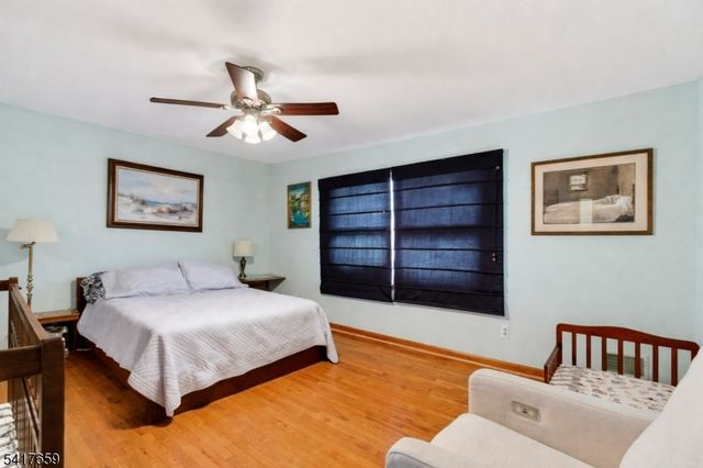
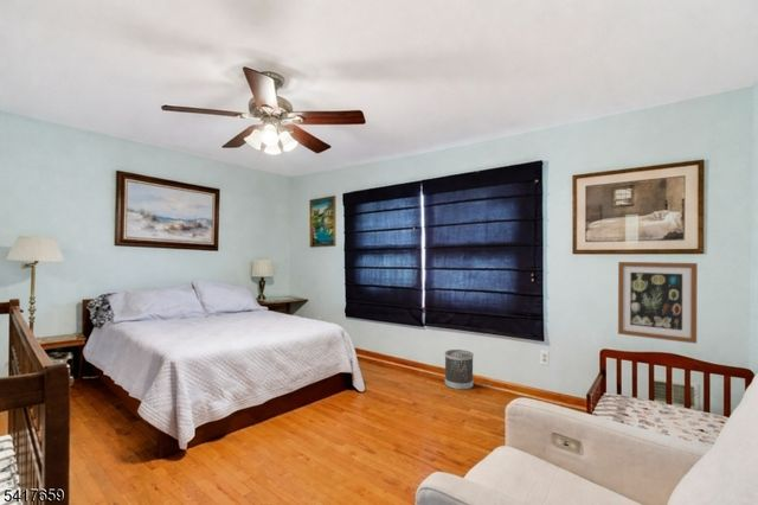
+ wastebasket (458, 367)
+ wall art (655, 300)
